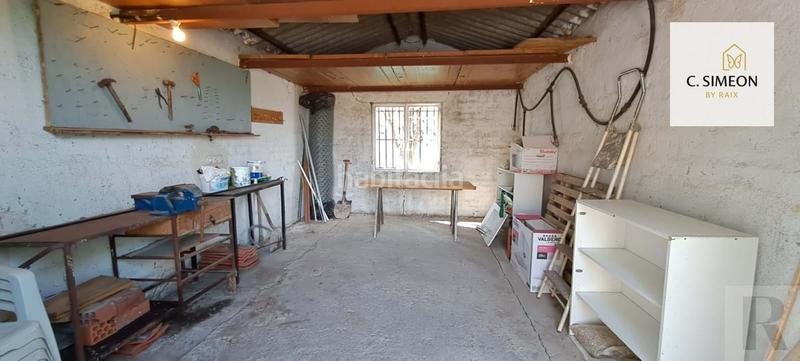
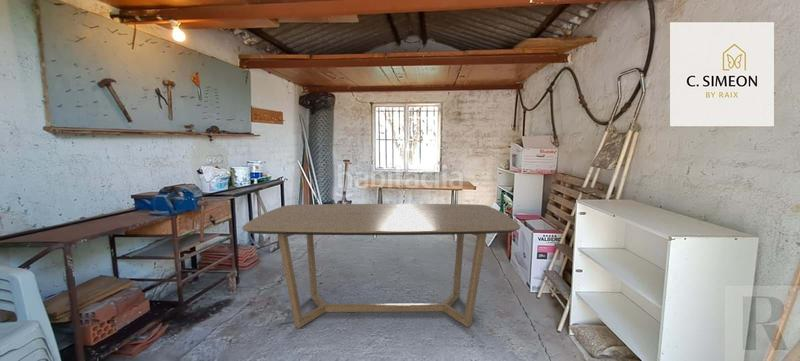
+ dining table (384, 234)
